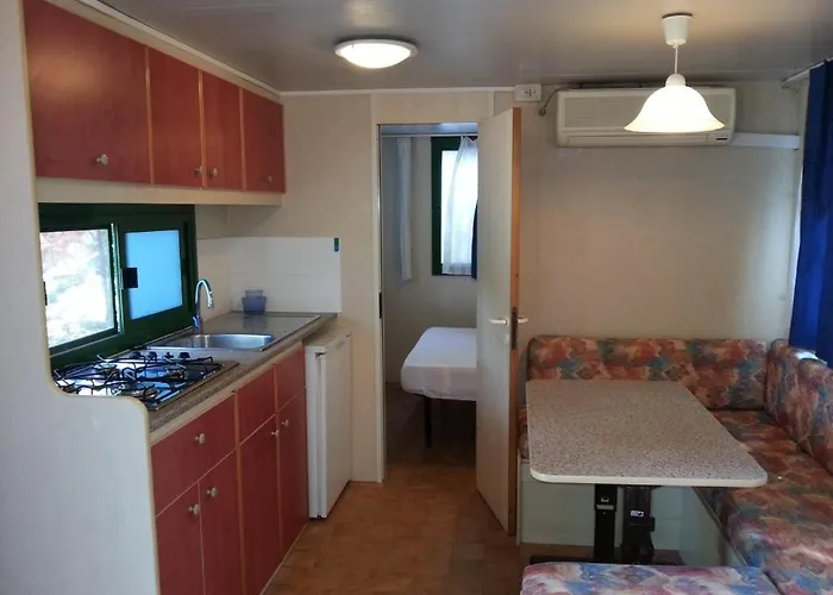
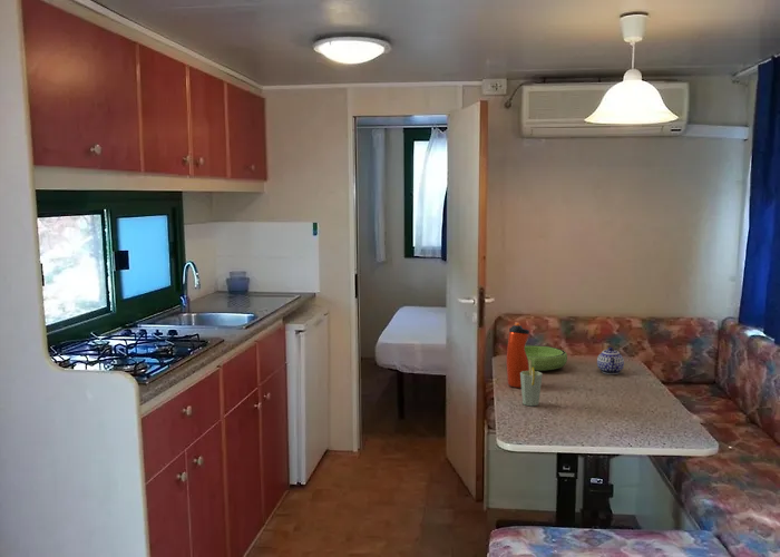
+ bowl (536, 359)
+ water bottle (518, 353)
+ cup (530, 383)
+ teapot (610, 360)
